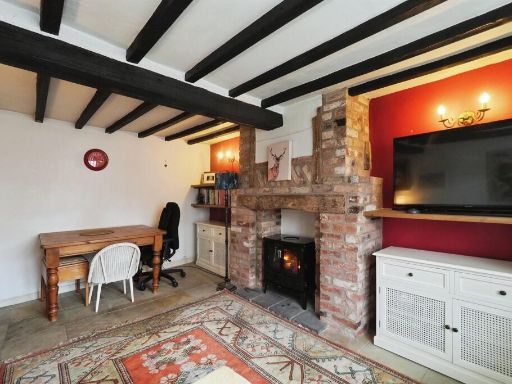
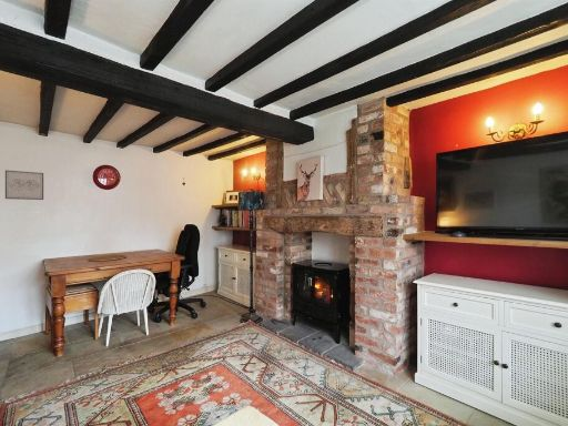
+ wall art (24, 185)
